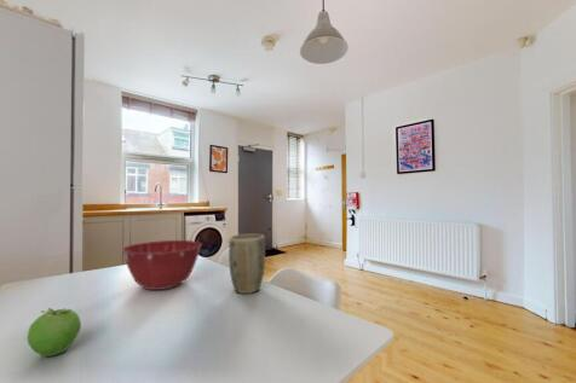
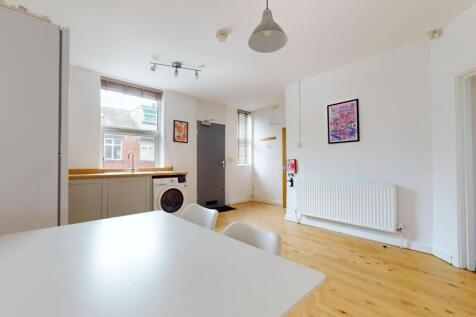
- fruit (54, 329)
- mixing bowl (163, 265)
- plant pot (247, 262)
